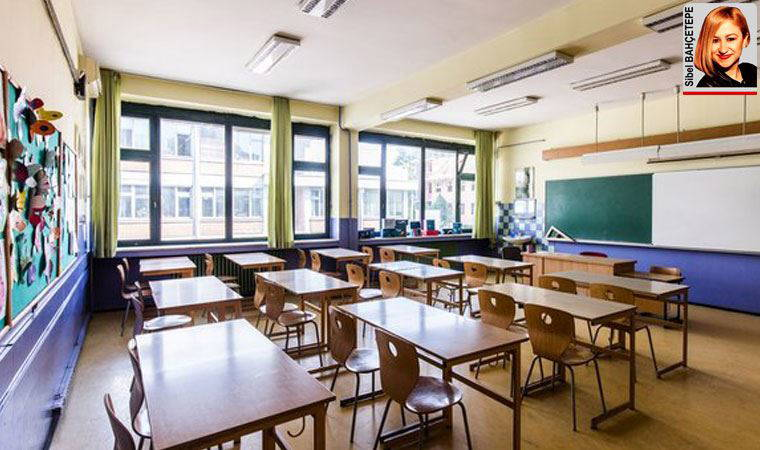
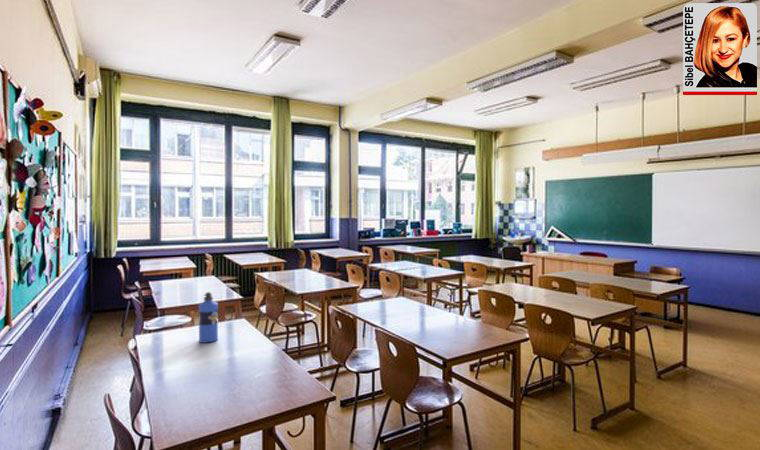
+ water bottle (208, 316)
